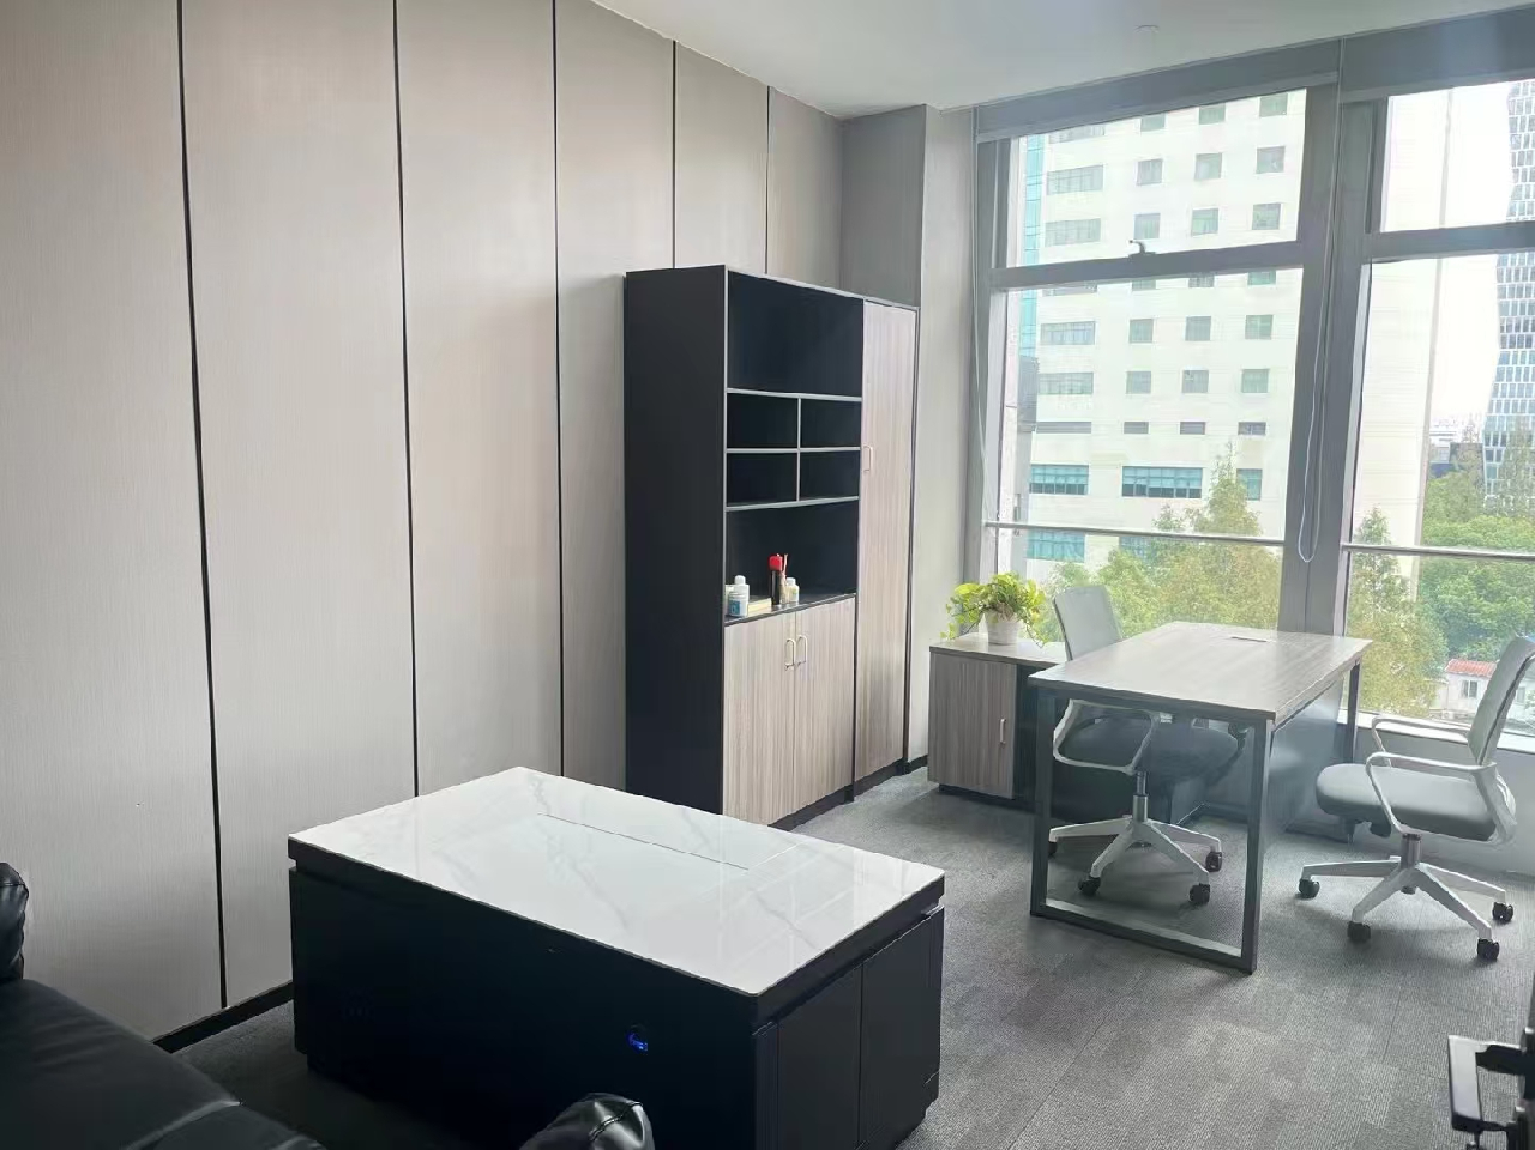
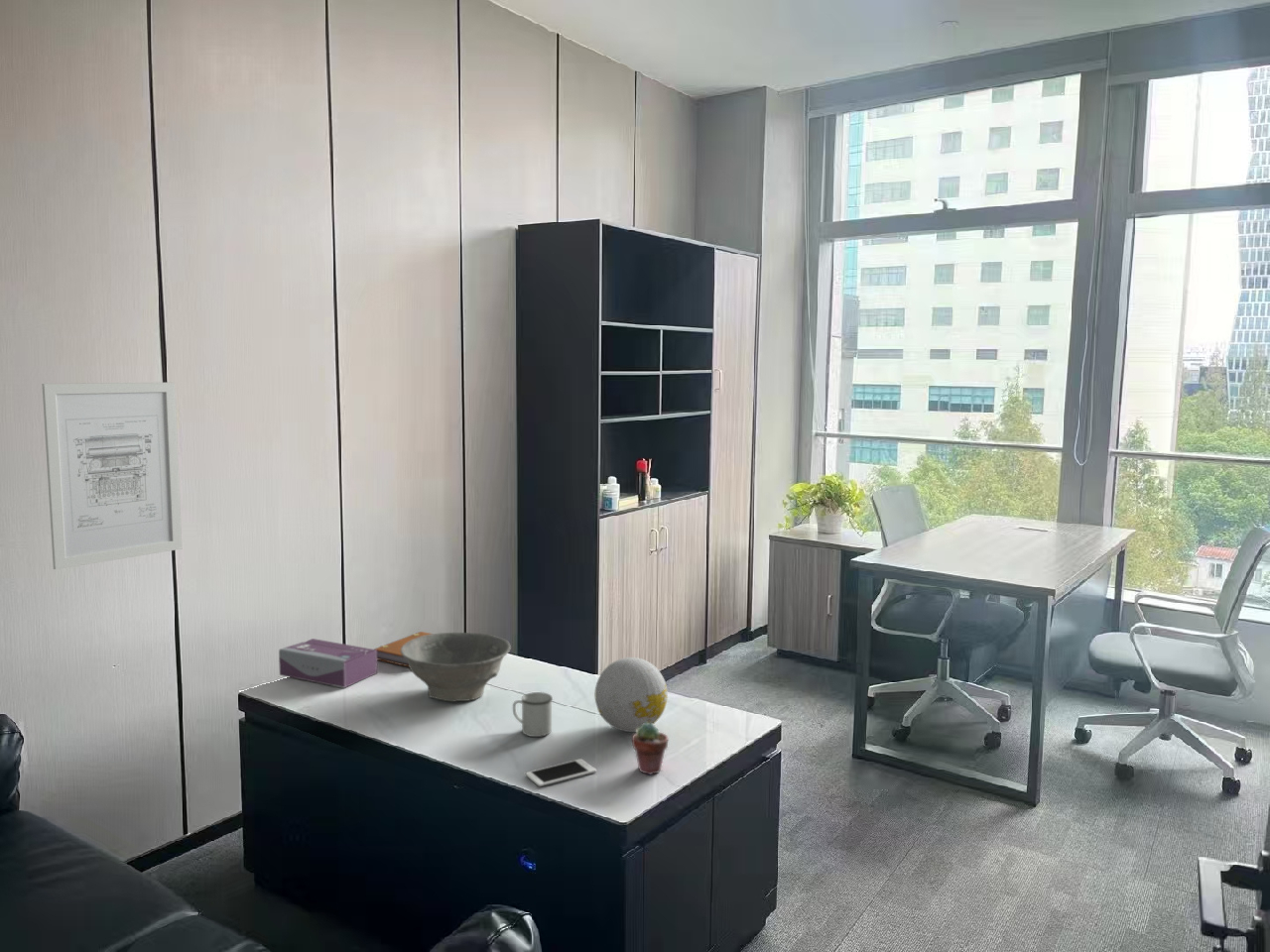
+ potted succulent (649, 746)
+ tissue box (328, 660)
+ bowl (456, 669)
+ mug (531, 713)
+ decorative ball (631, 694)
+ notebook (415, 638)
+ cell phone (561, 772)
+ wall art (116, 471)
